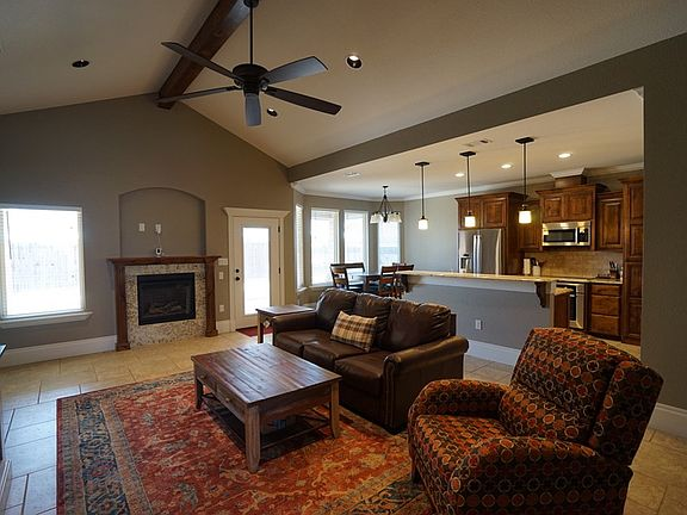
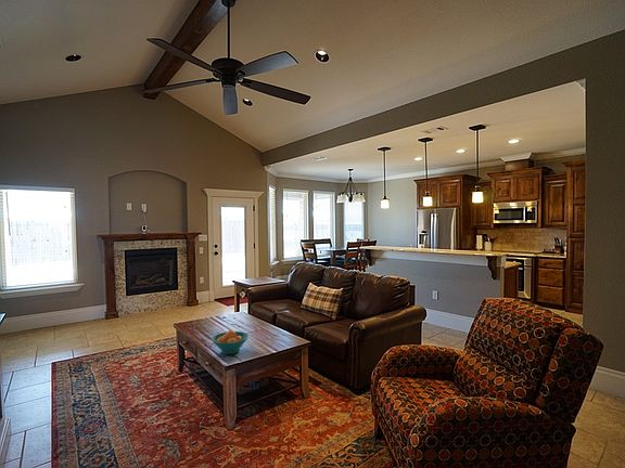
+ fruit bowl (230, 340)
